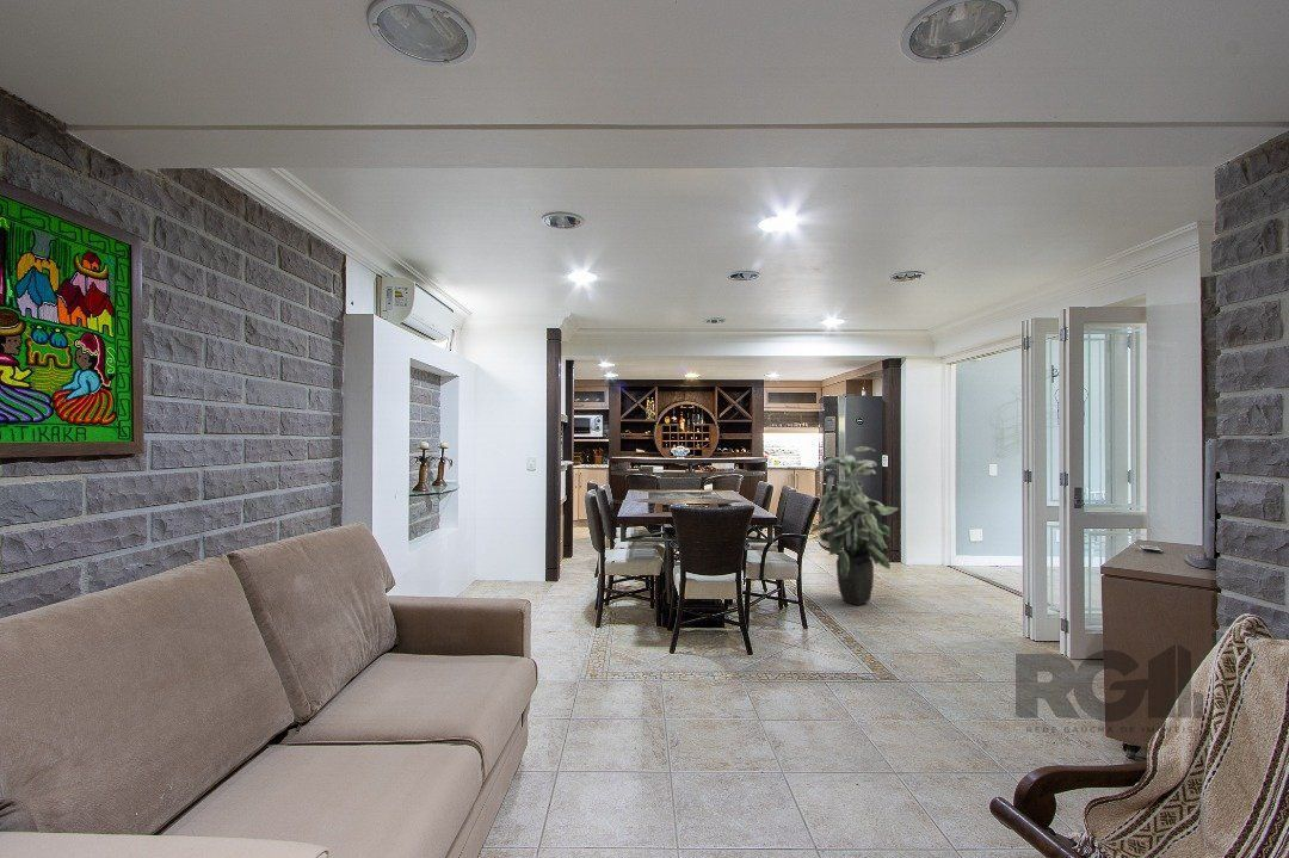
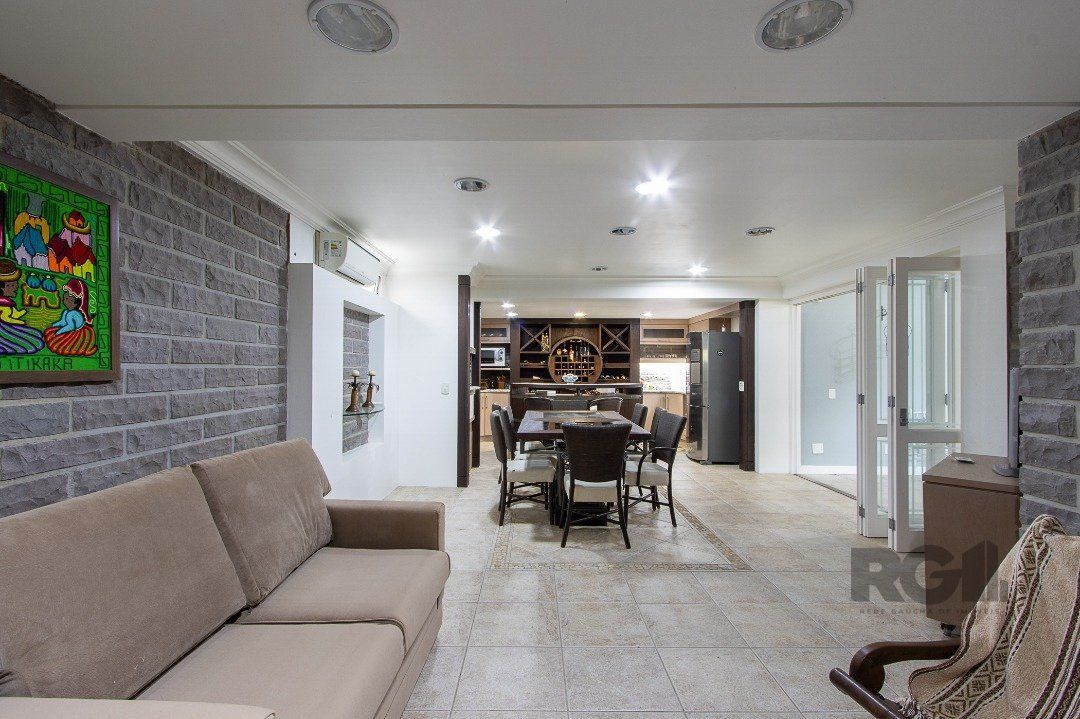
- indoor plant (855, 525)
